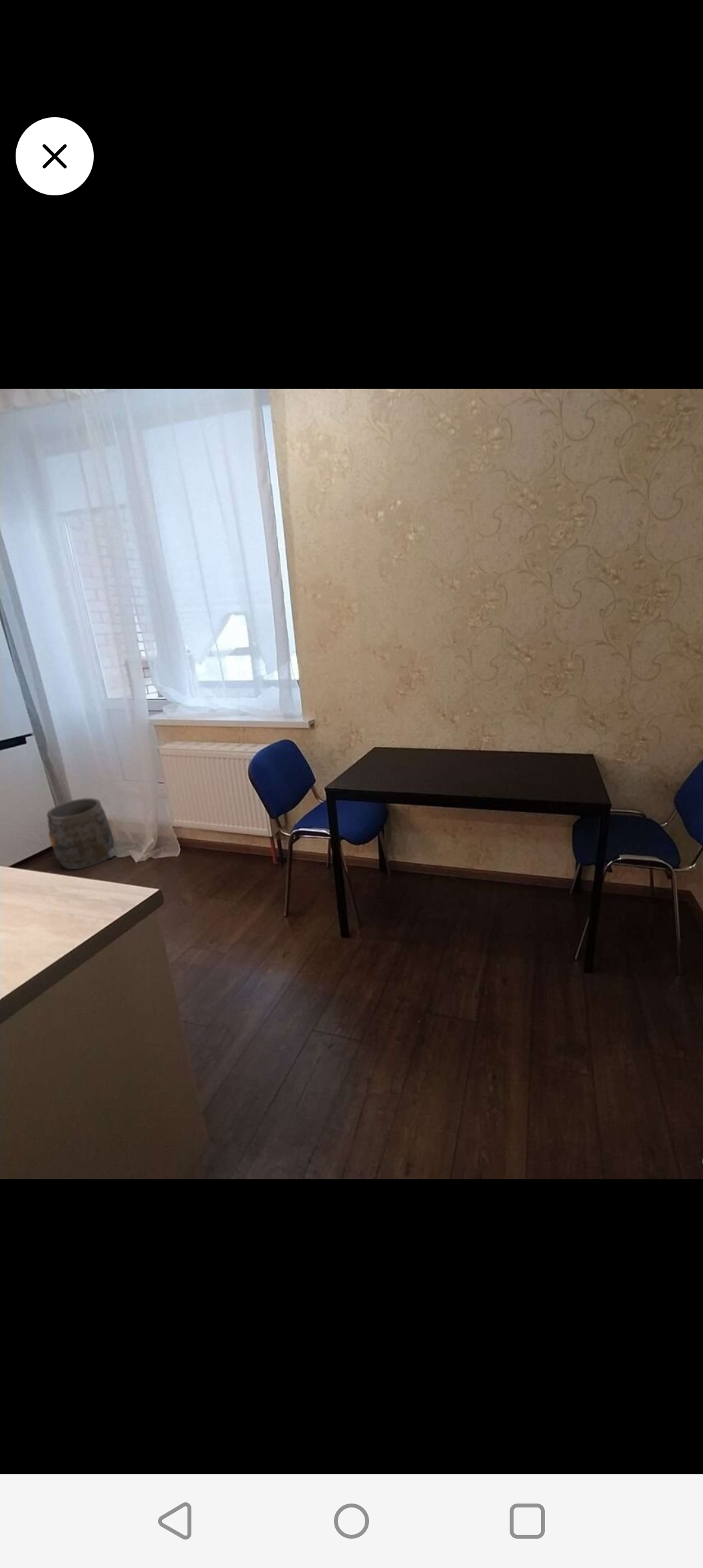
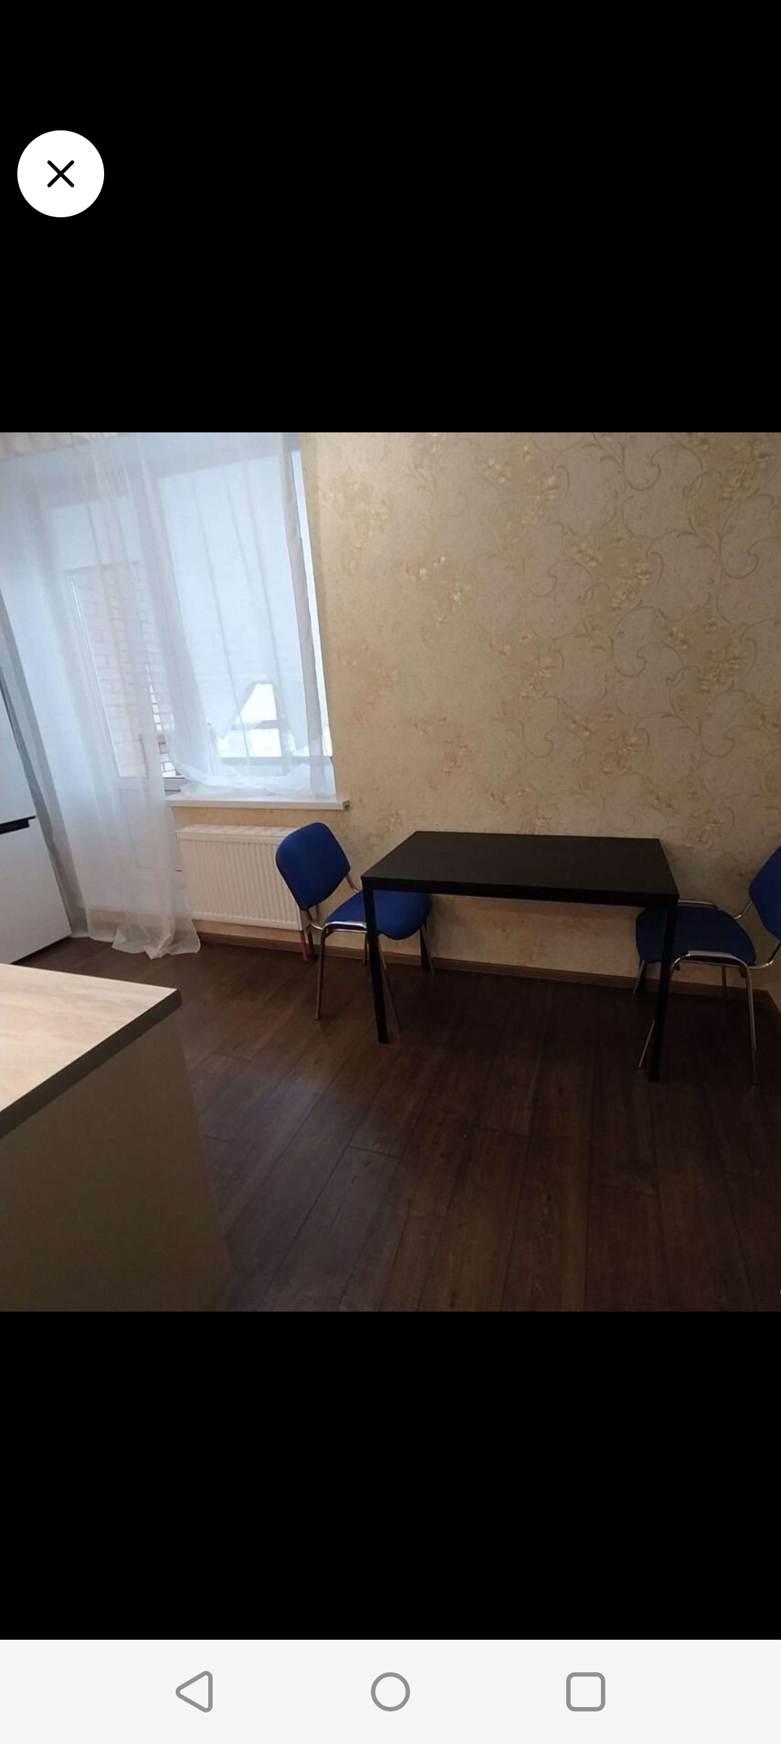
- bucket (82, 833)
